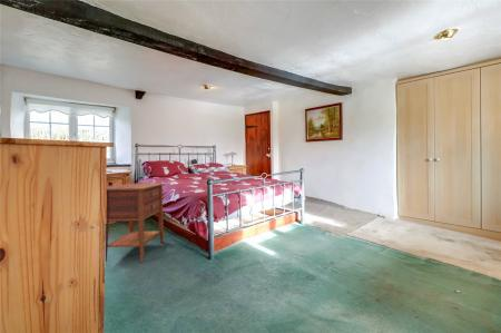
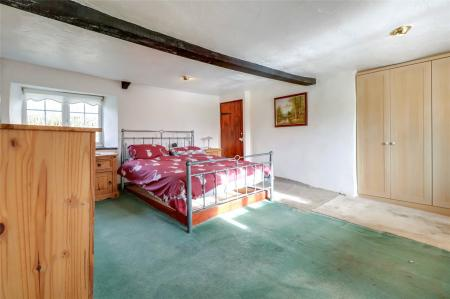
- nightstand (135, 218)
